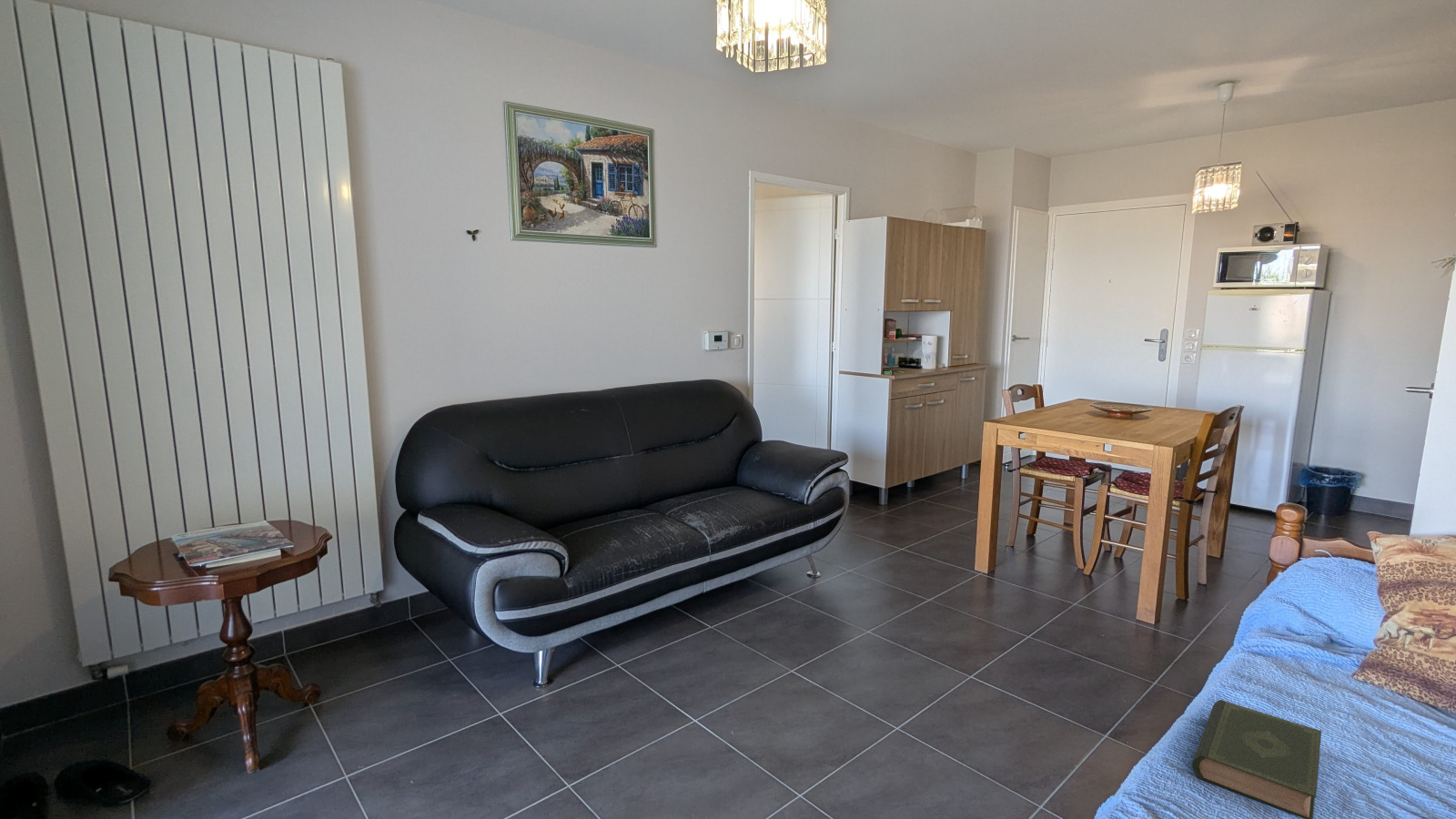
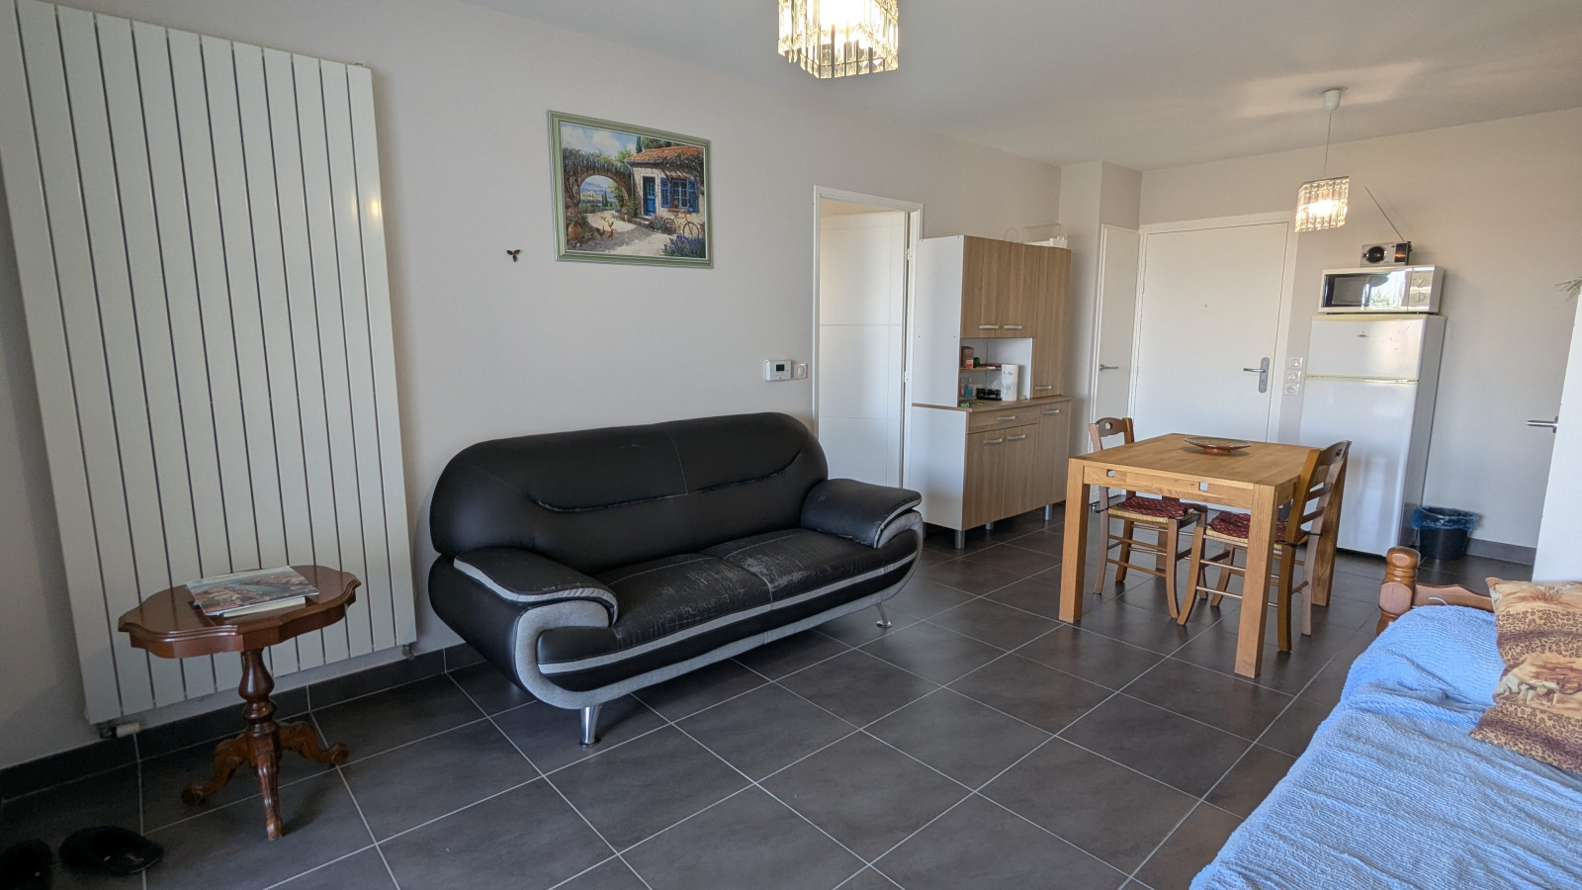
- book (1258, 753)
